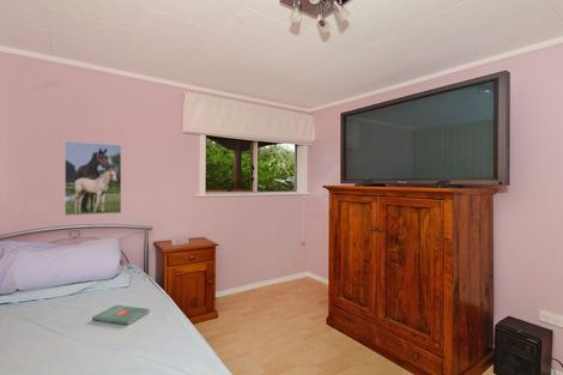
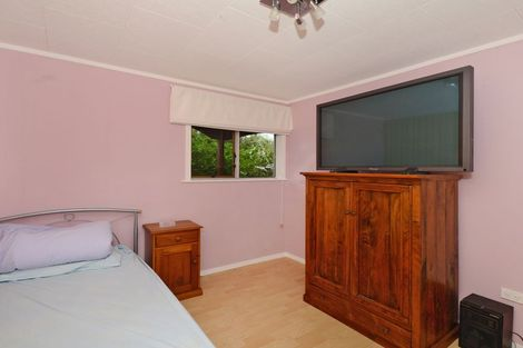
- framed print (93, 179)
- book (121, 314)
